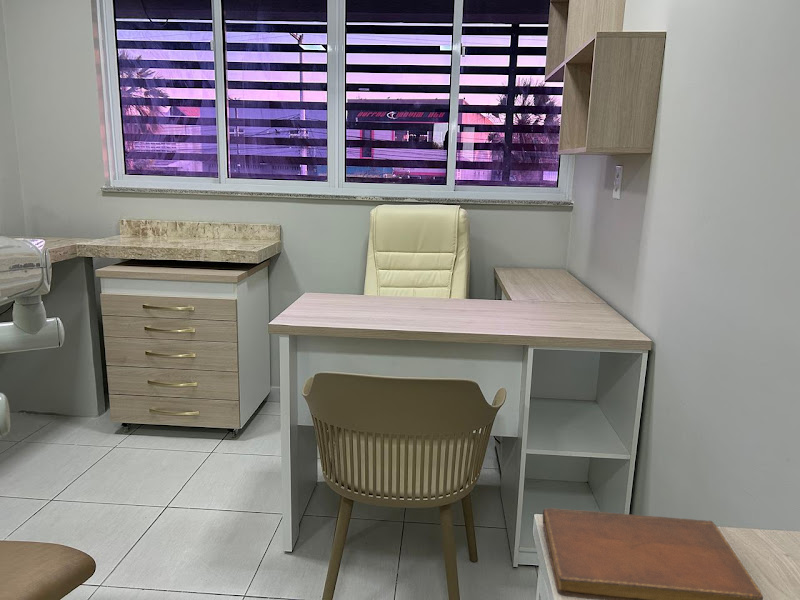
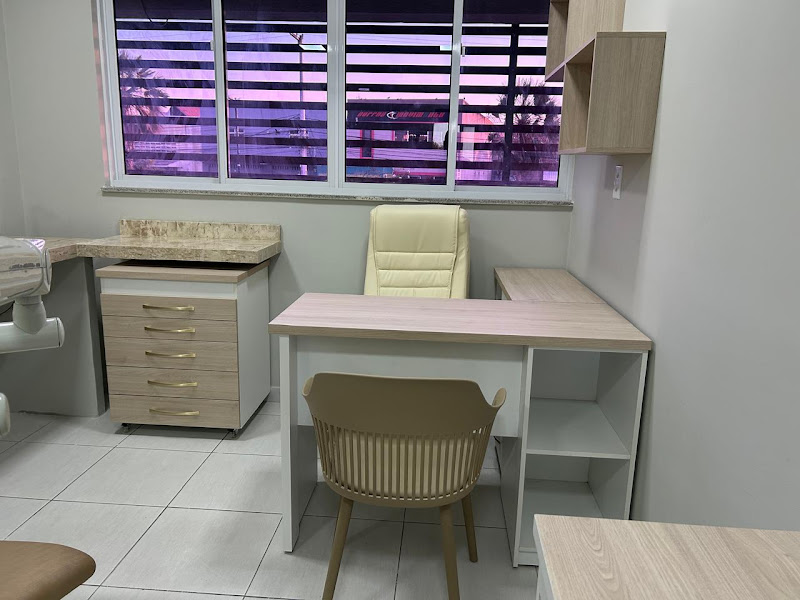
- notebook (640, 554)
